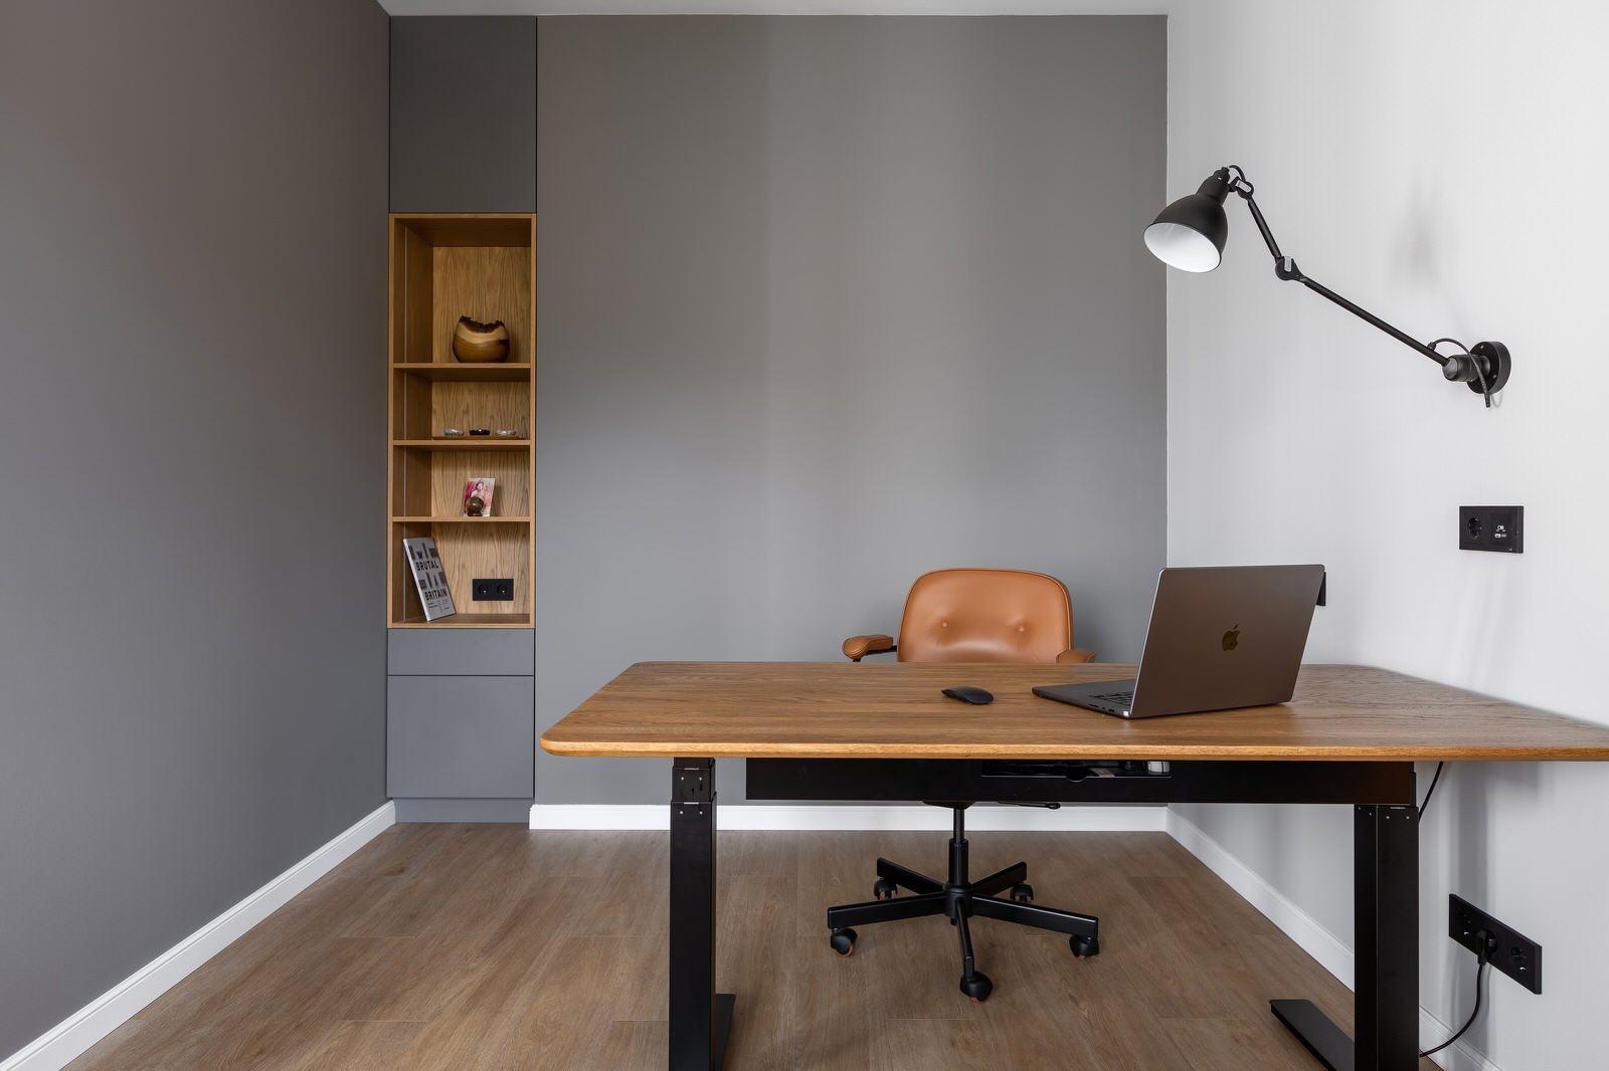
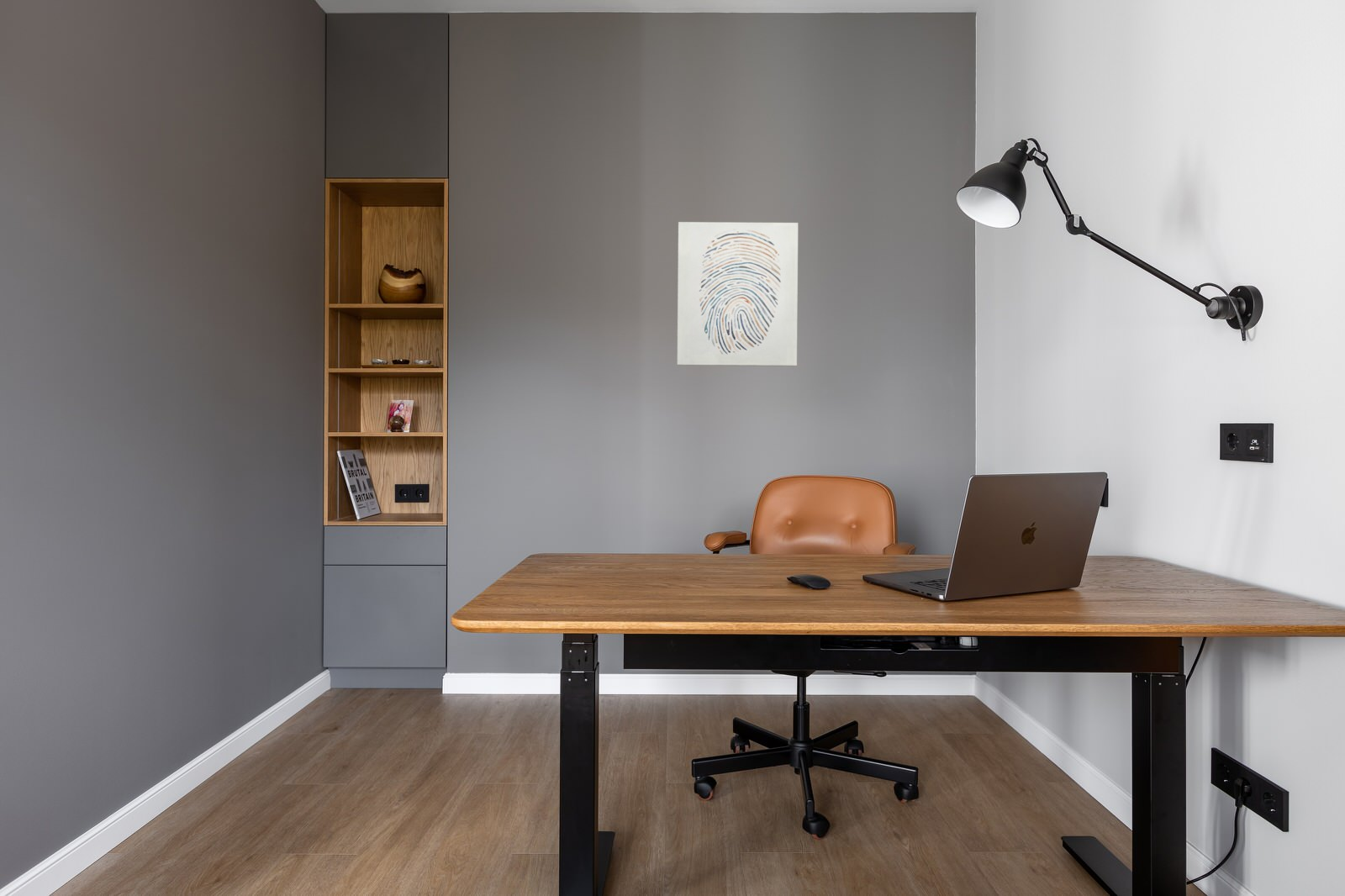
+ wall art (737, 294)
